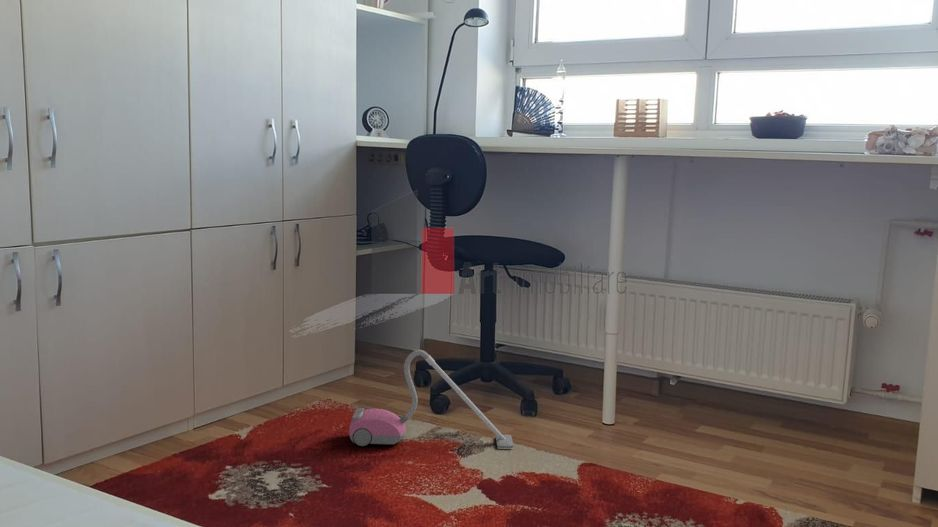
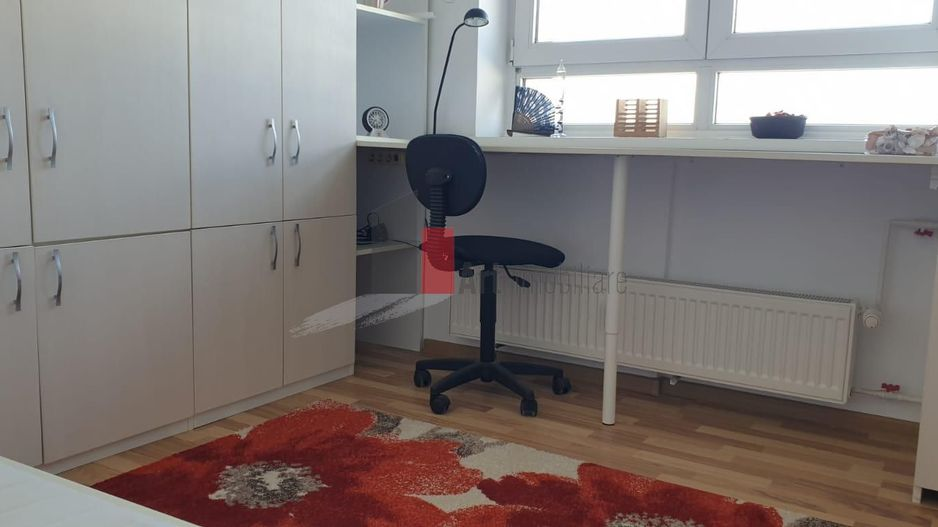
- vacuum cleaner (417, 399)
